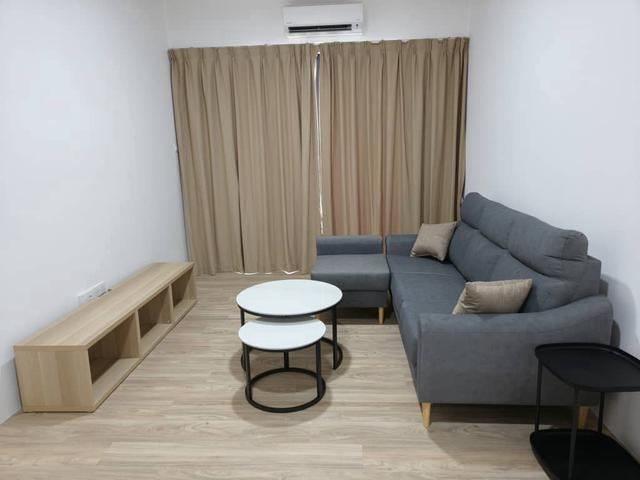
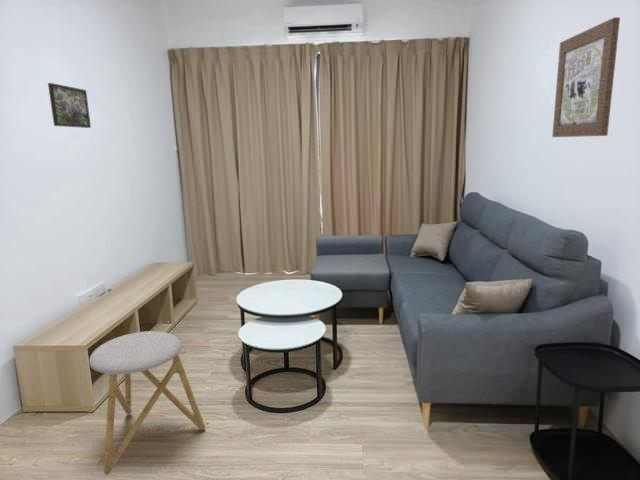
+ wall art (581, 85)
+ stool (153, 394)
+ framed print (70, 107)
